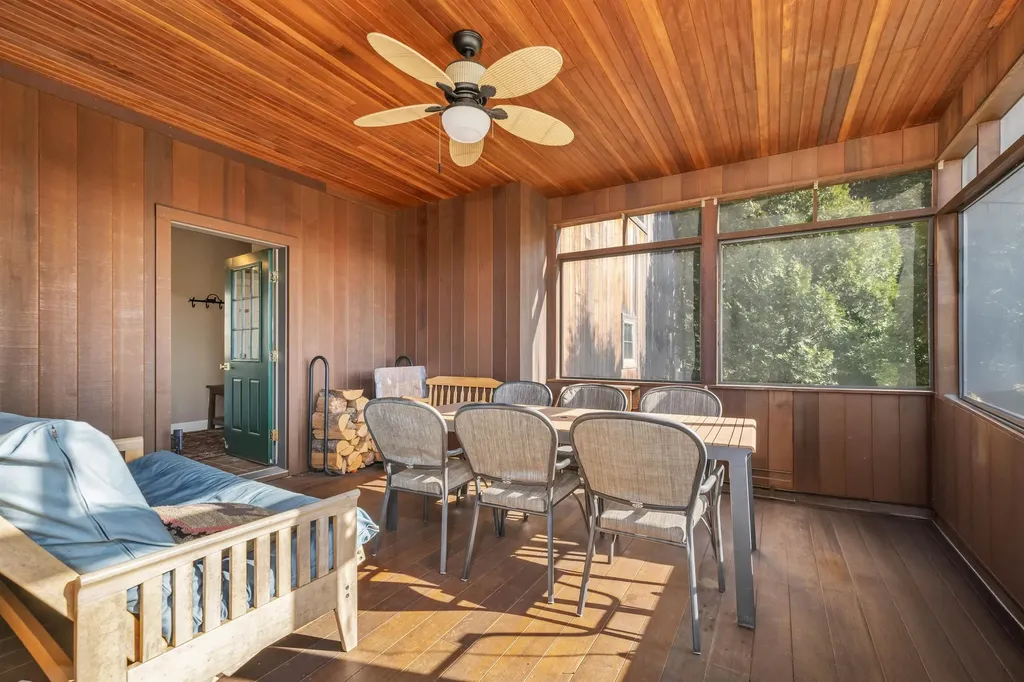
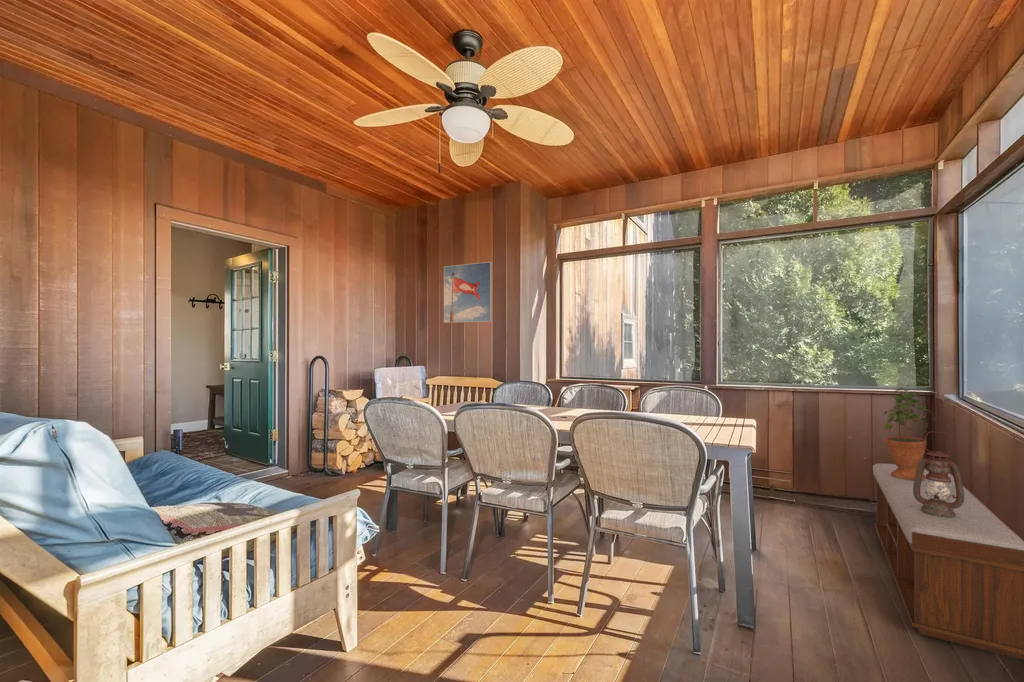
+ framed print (467, 293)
+ bench (932, 537)
+ lantern (938, 472)
+ potted plant (914, 430)
